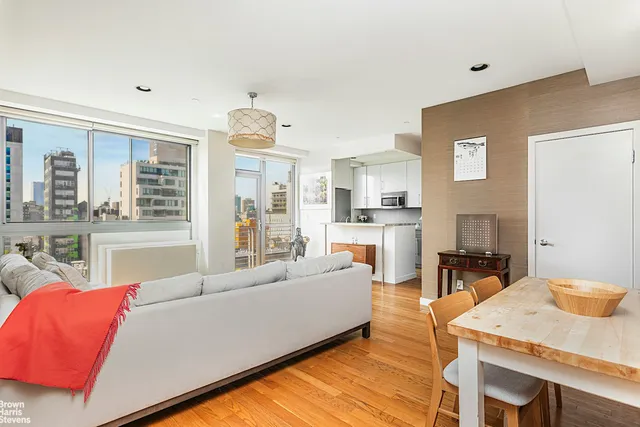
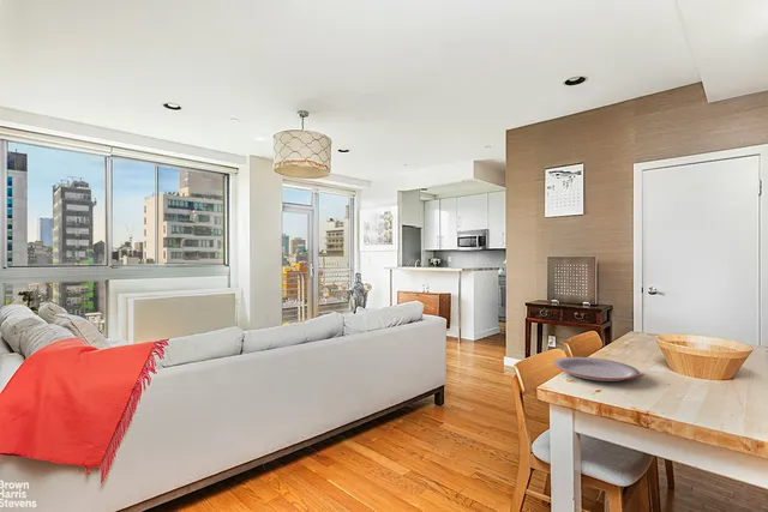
+ plate (594, 369)
